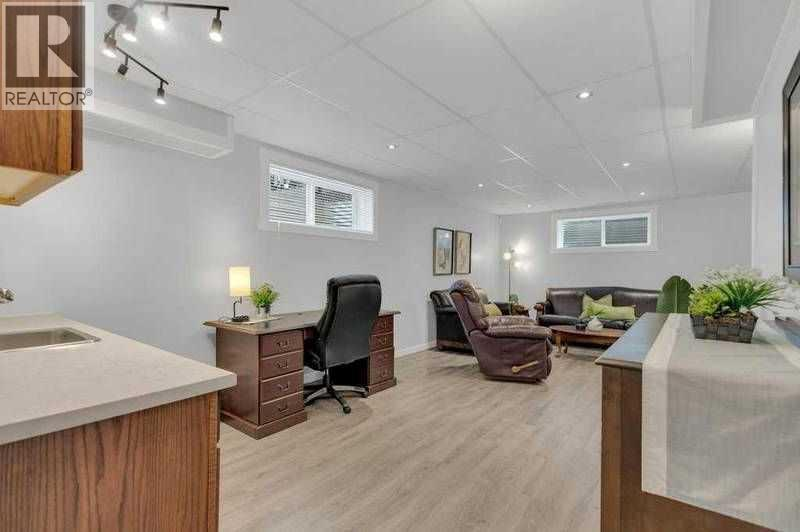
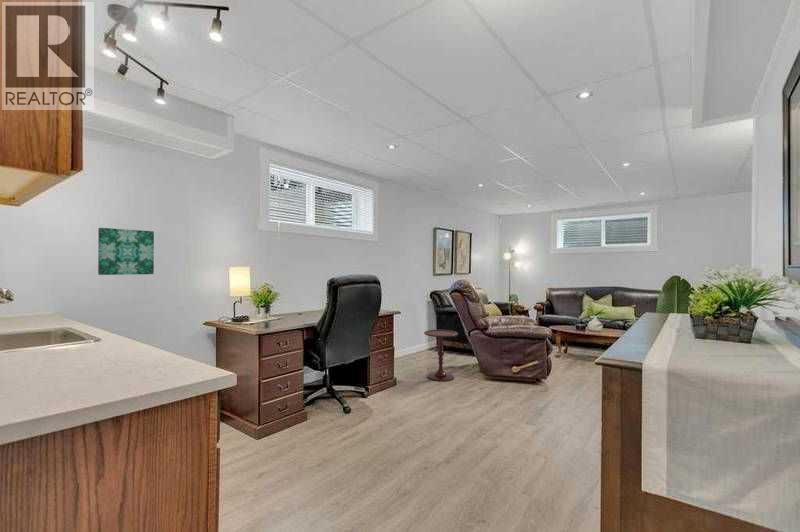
+ side table (440, 354)
+ wall art (127, 252)
